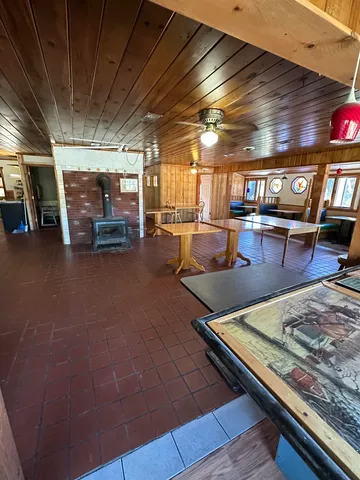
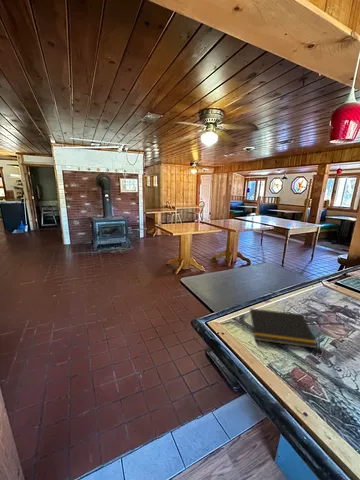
+ notepad (280, 326)
